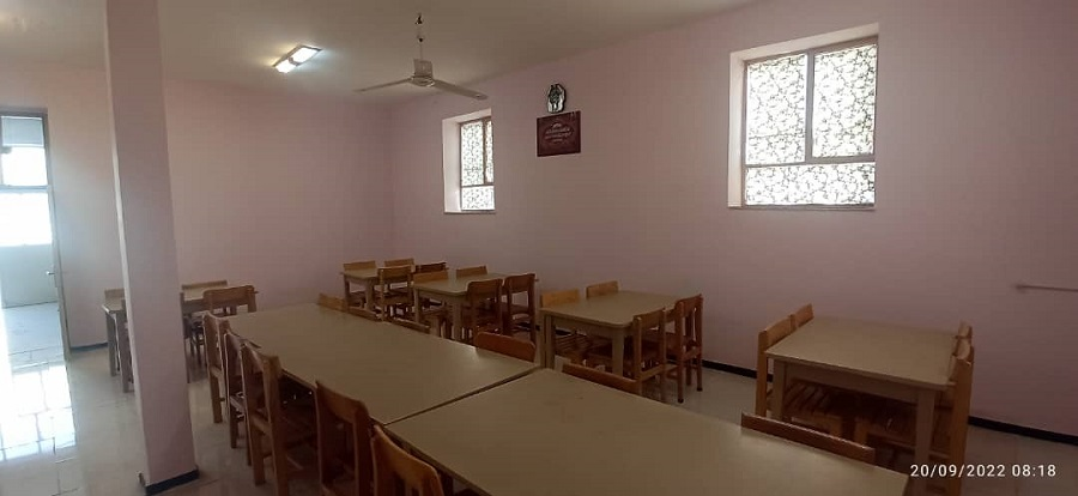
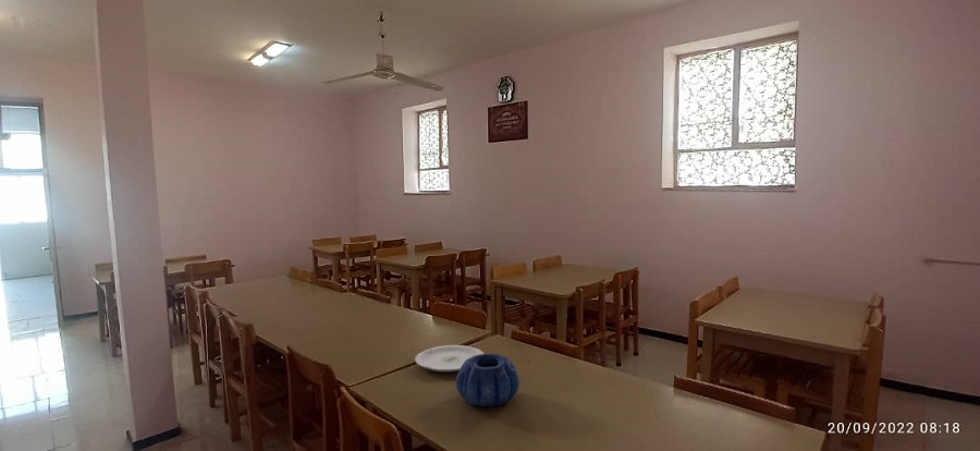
+ plate (450, 358)
+ decorative bowl (488, 378)
